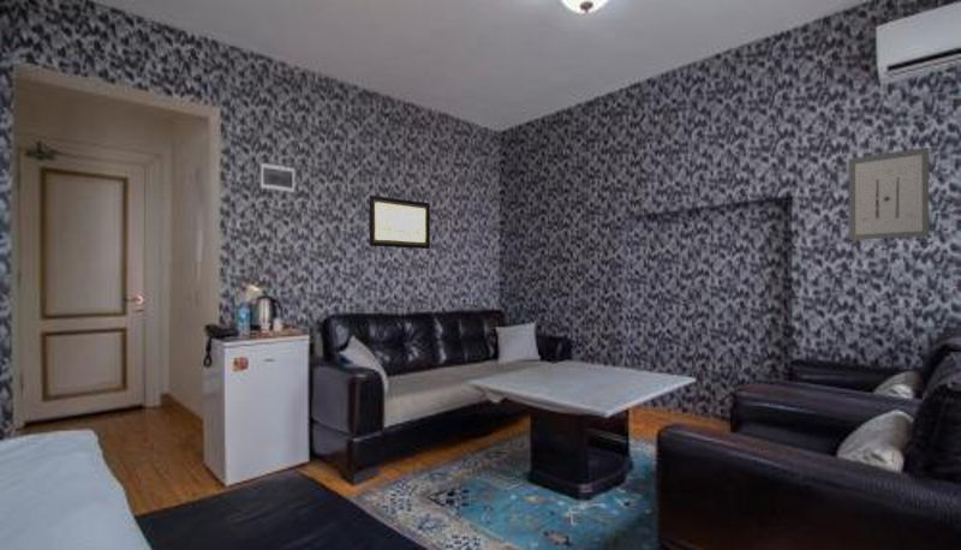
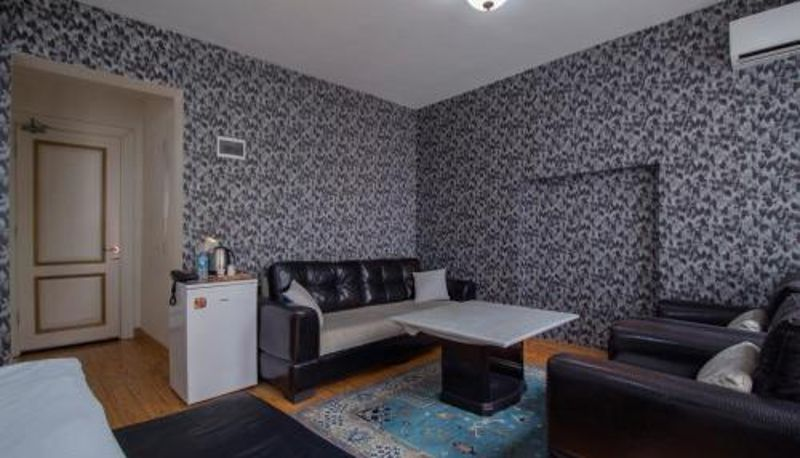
- wall art (887, 196)
- wall art (400, 223)
